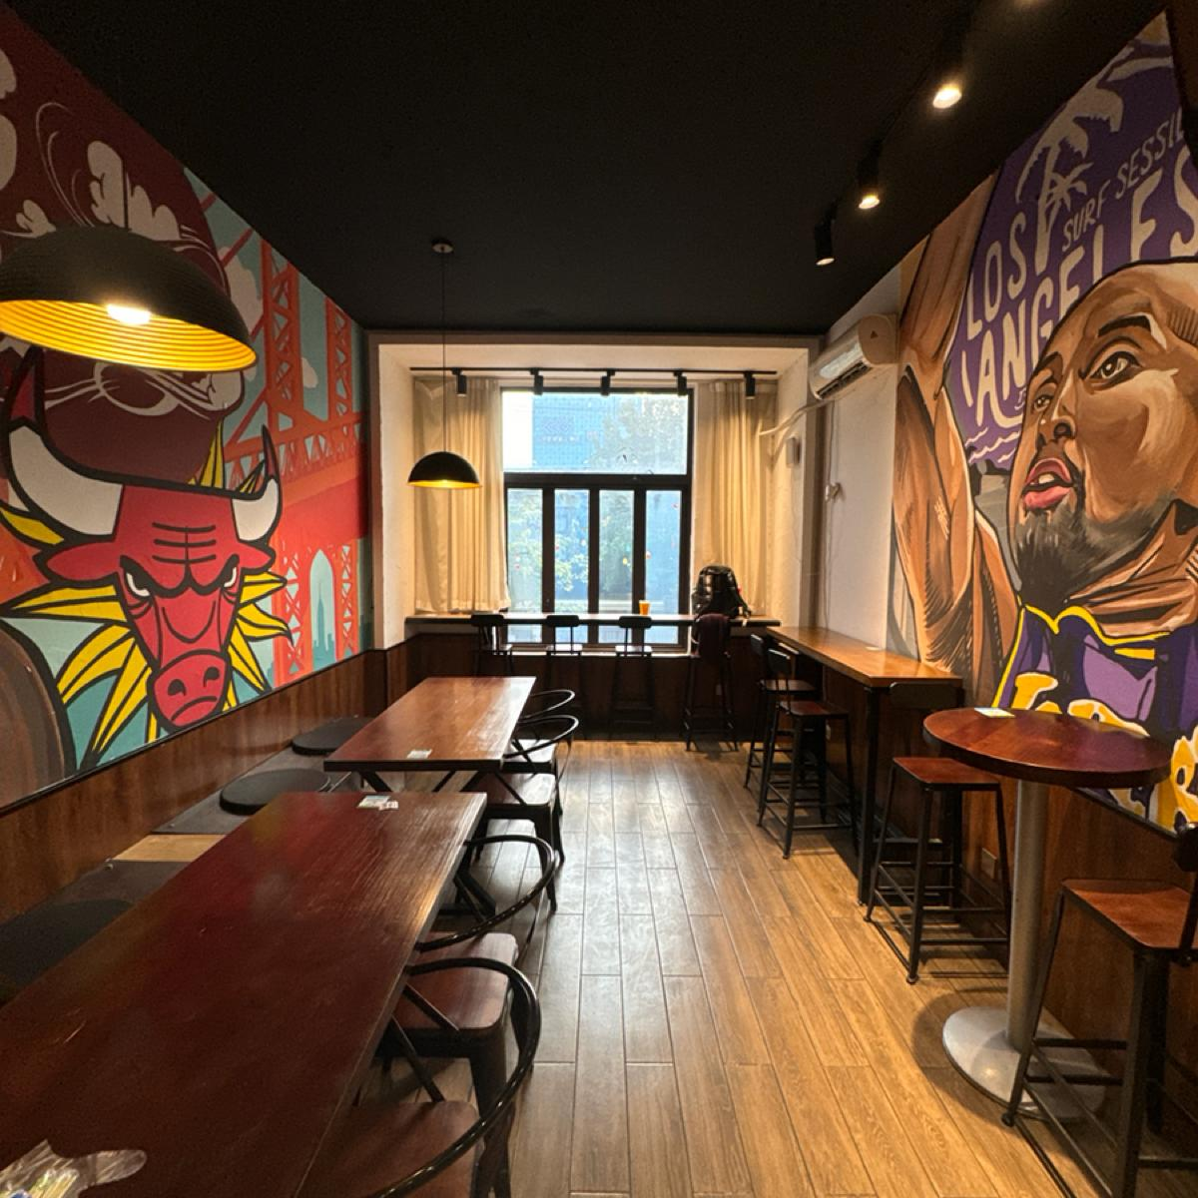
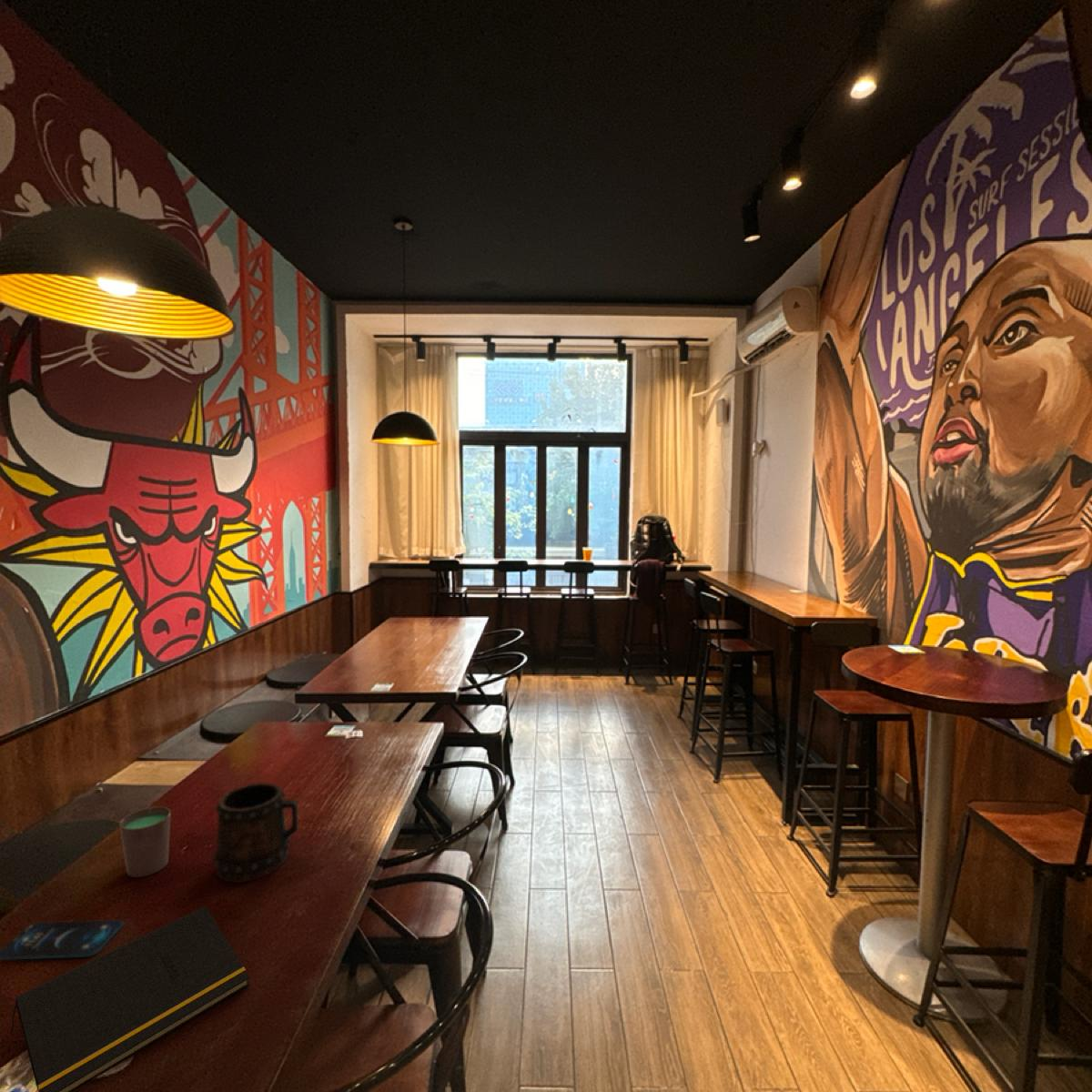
+ notepad (137, 990)
+ cup (147, 842)
+ beer mug (256, 828)
+ smartphone (62, 939)
